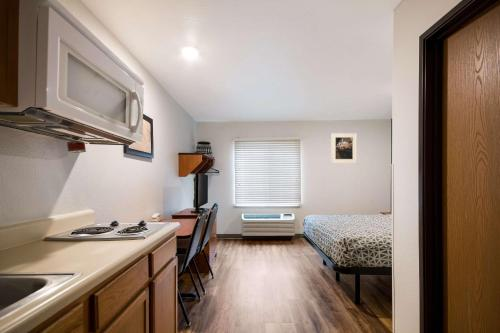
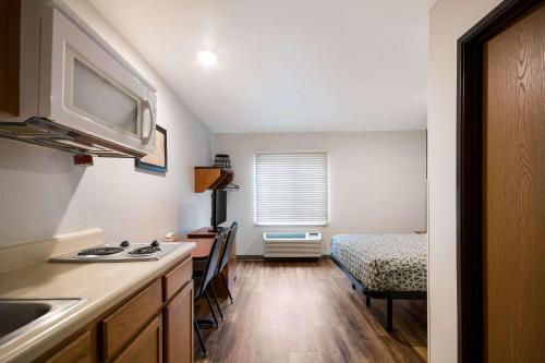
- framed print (343, 148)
